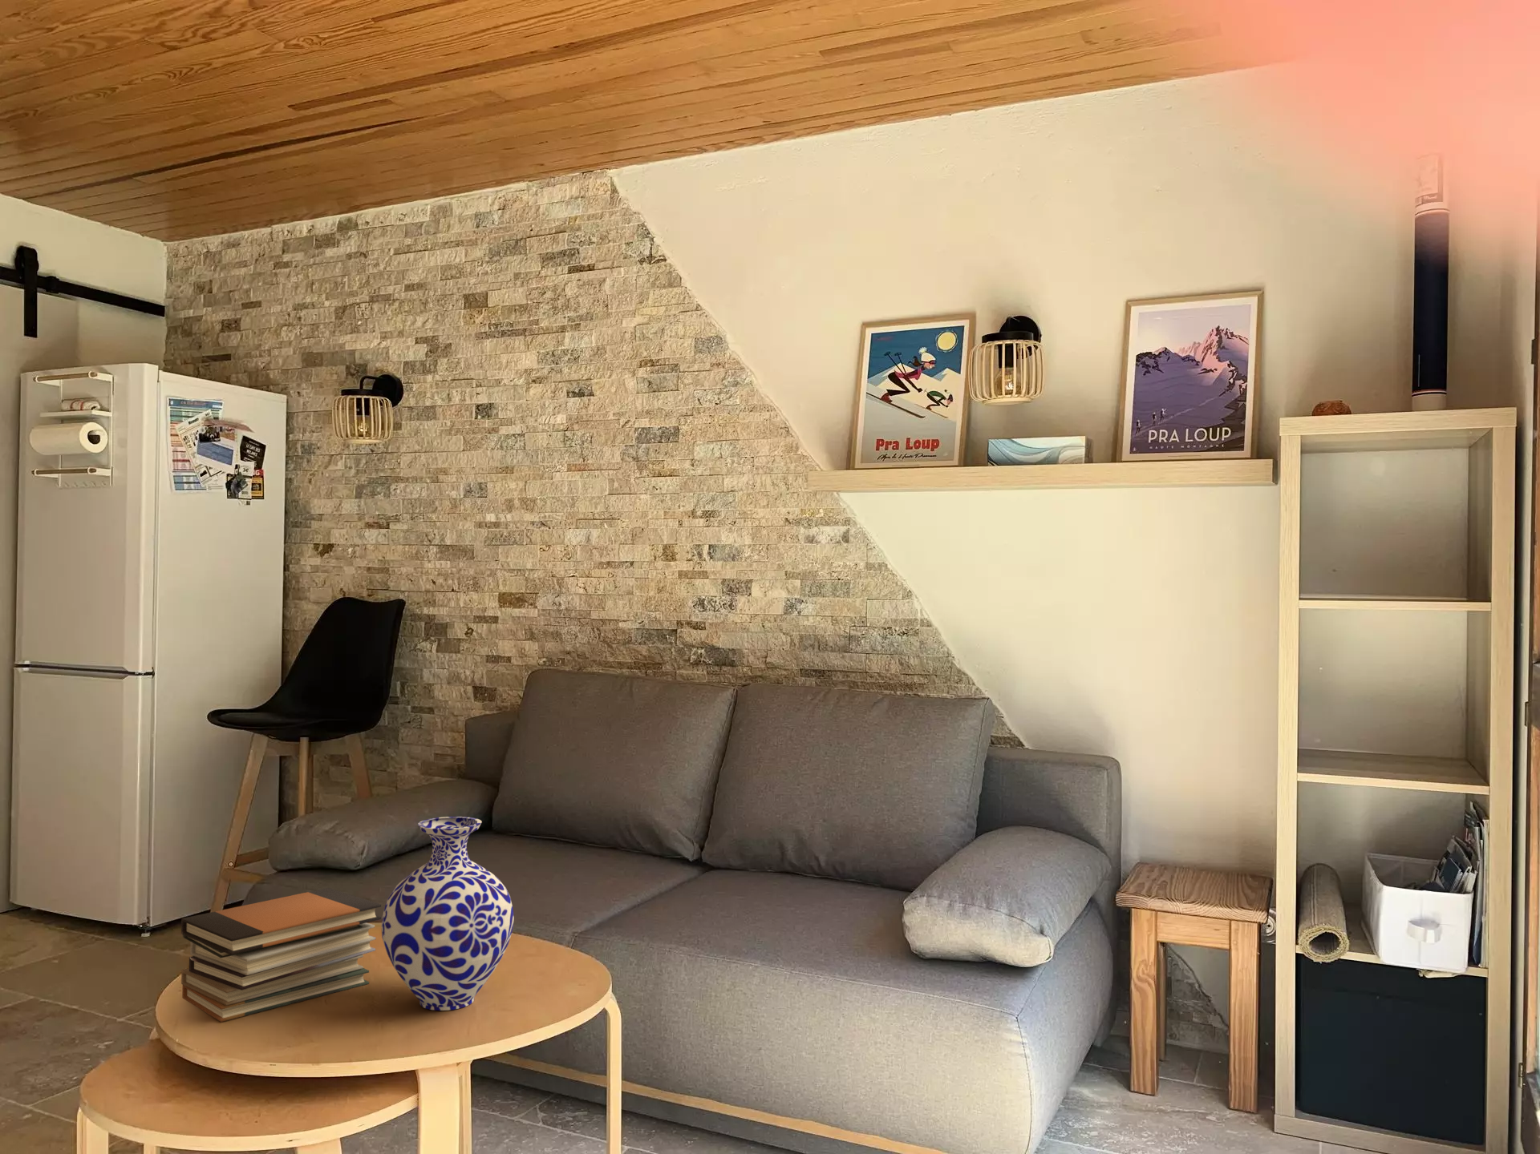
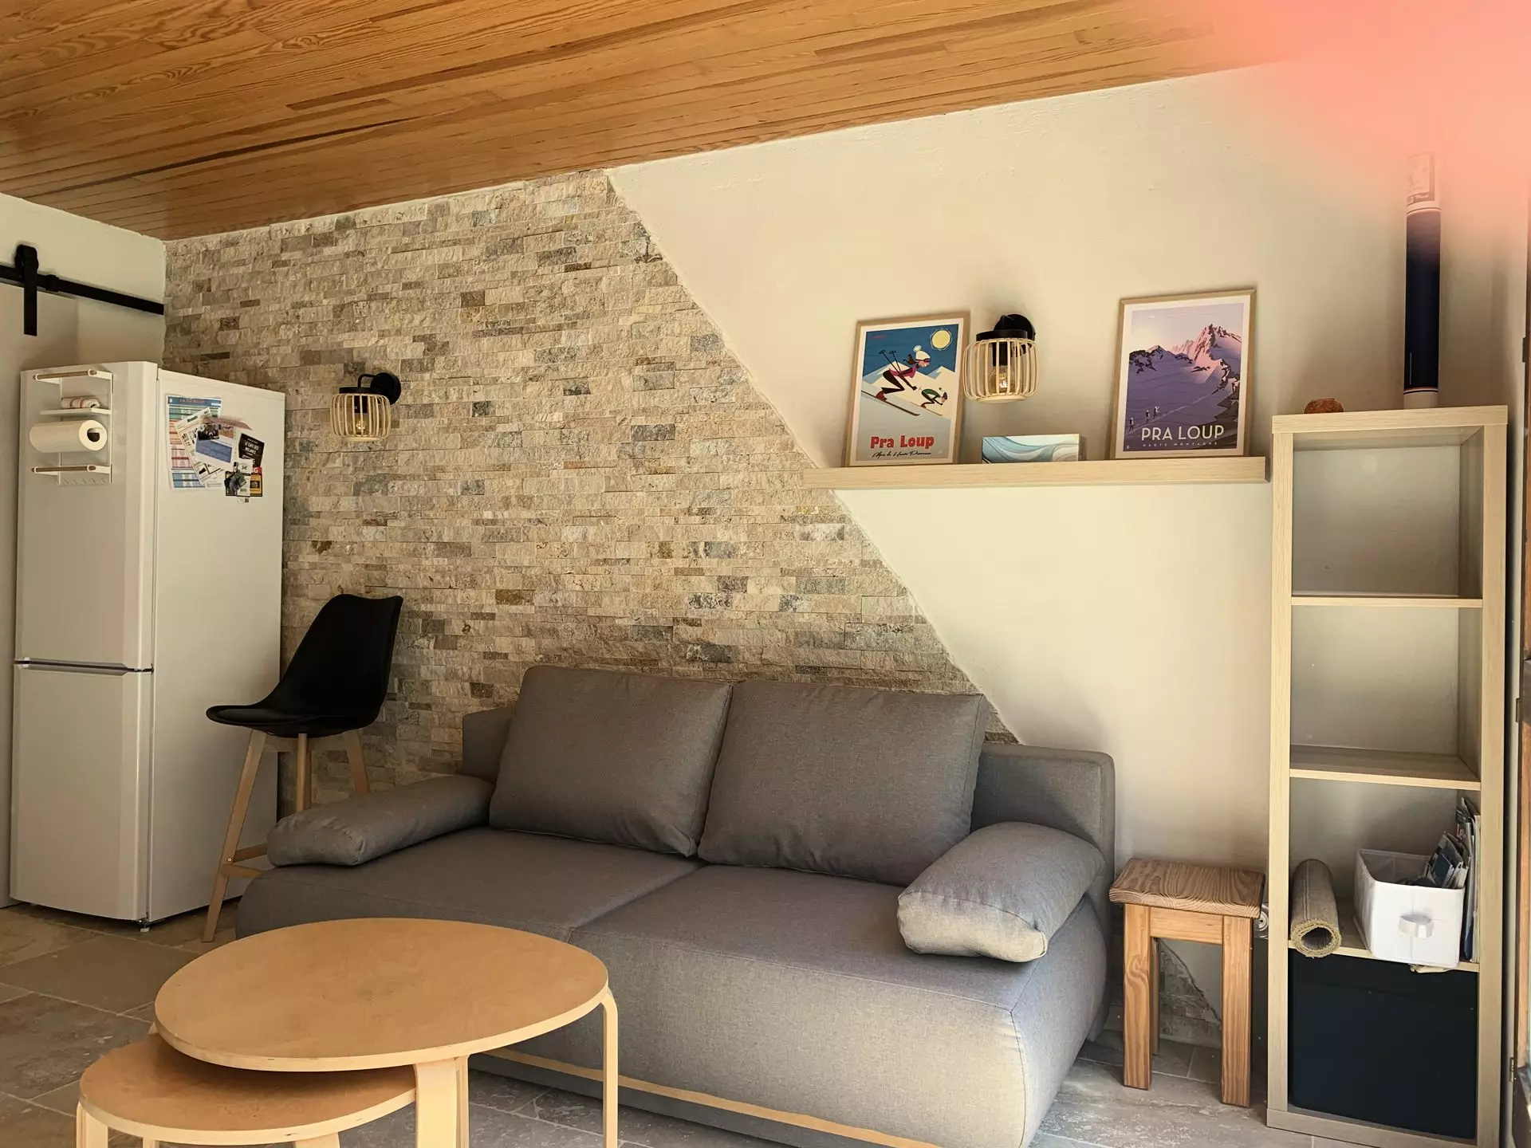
- book stack (283, 950)
- vase (449, 912)
